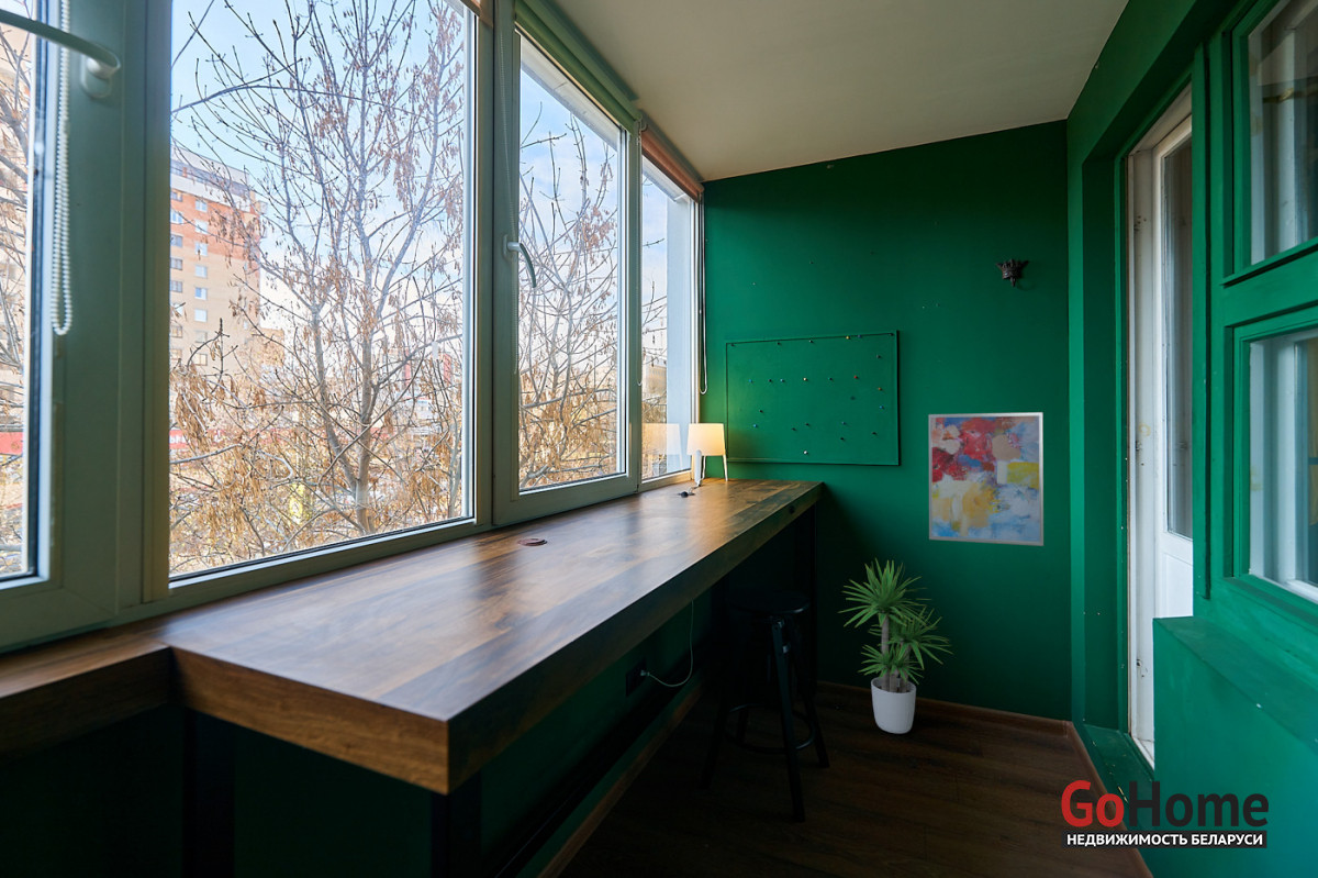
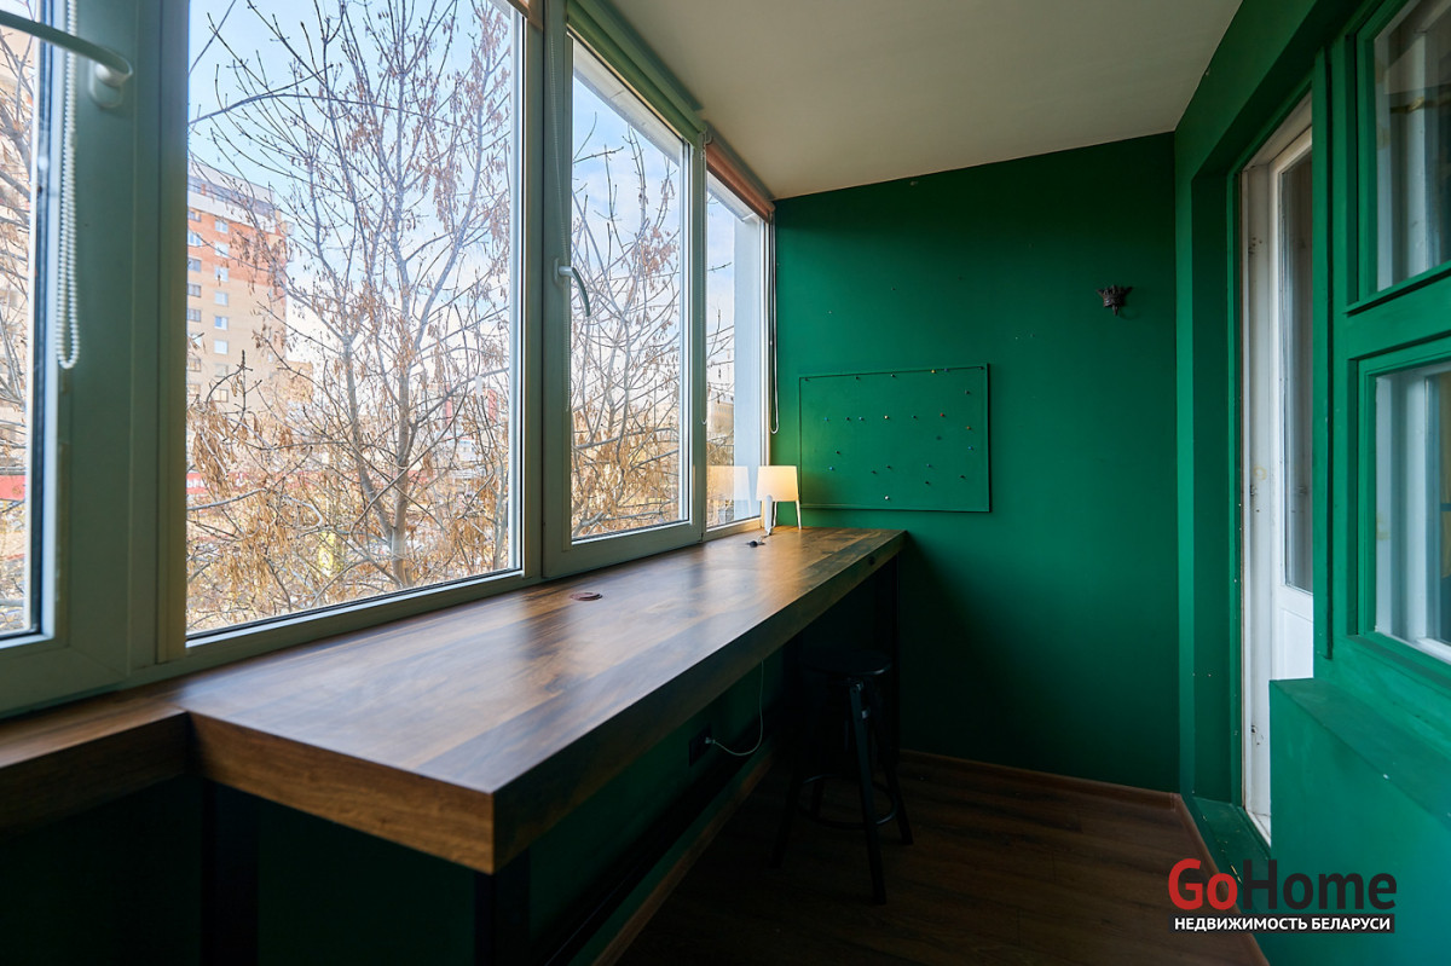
- potted plant (893, 643)
- wall art (983, 477)
